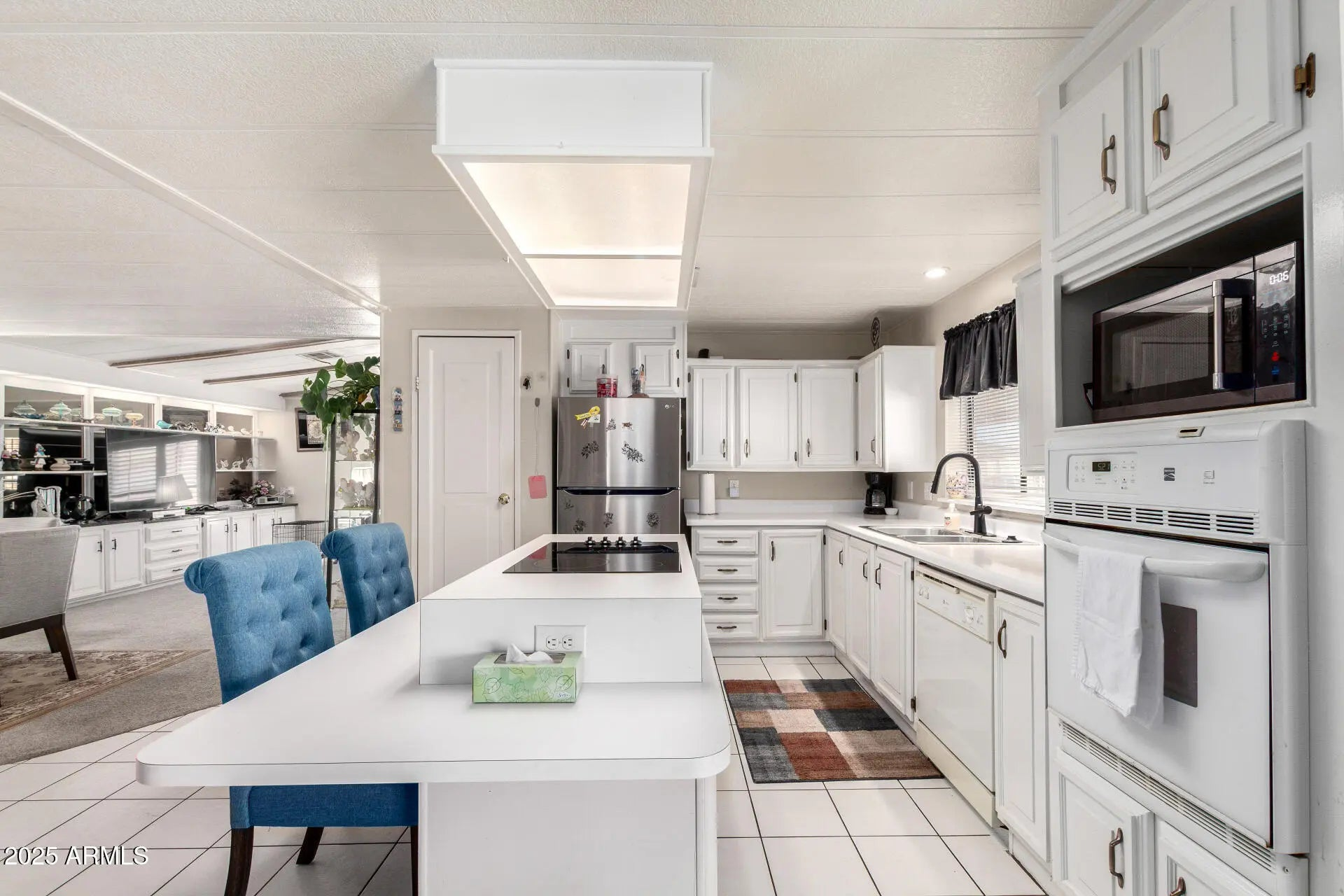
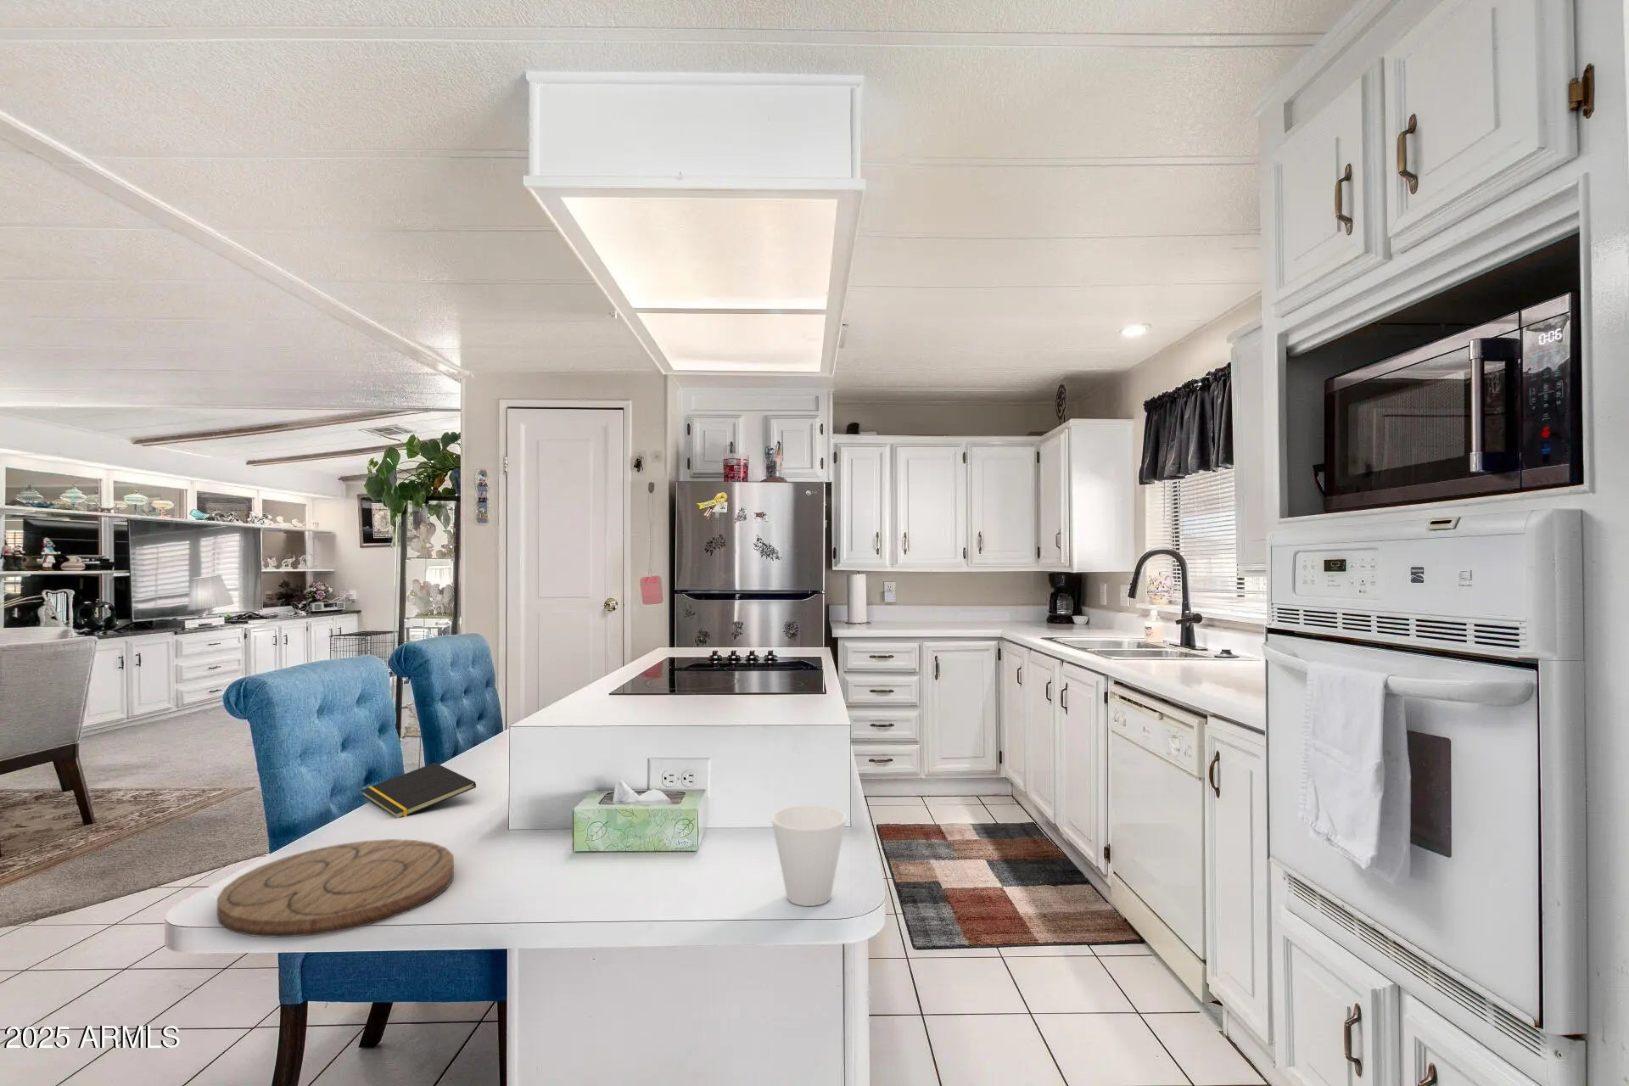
+ notepad (417, 788)
+ cutting board (343, 882)
+ cup (808, 856)
